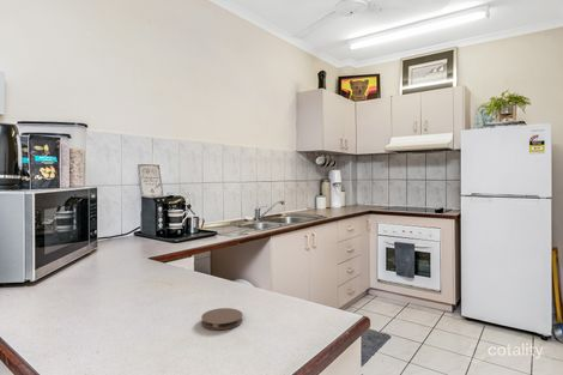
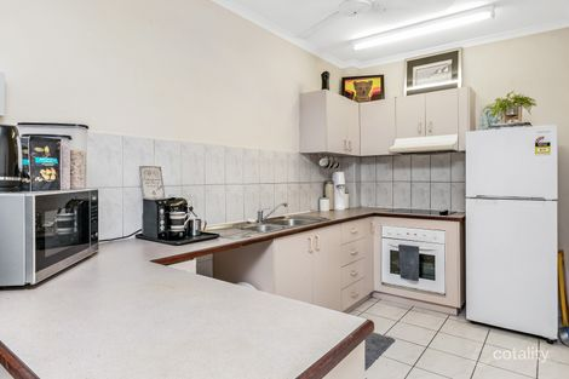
- coaster (222, 317)
